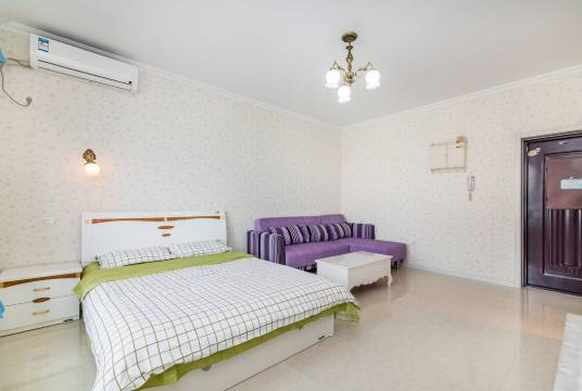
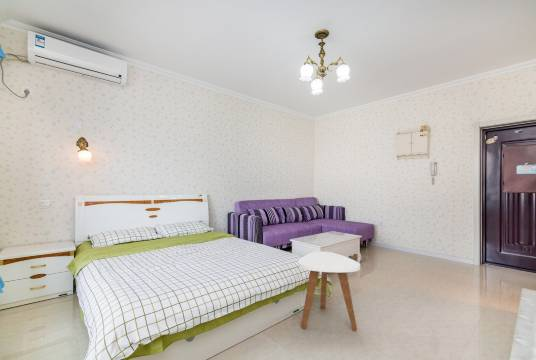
+ side table (325, 291)
